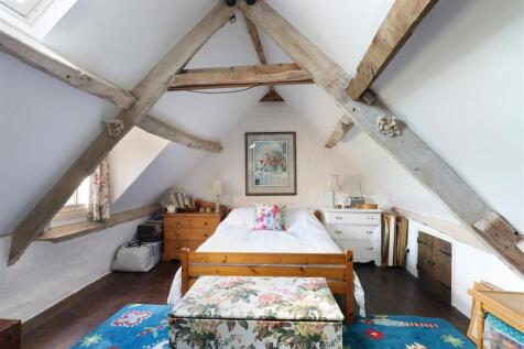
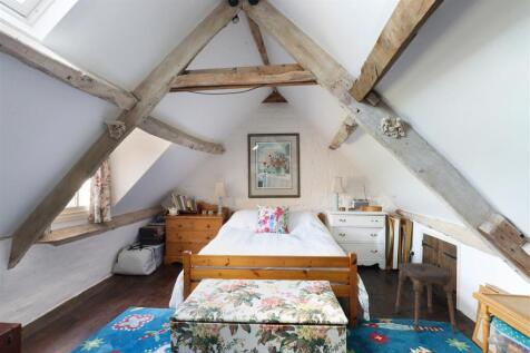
+ stool (422, 292)
